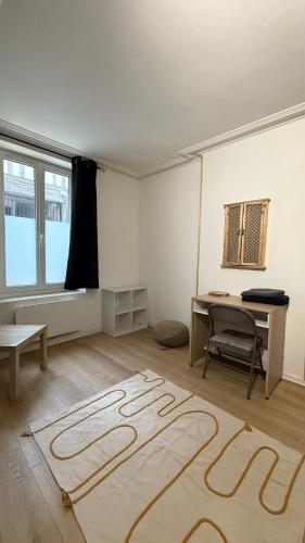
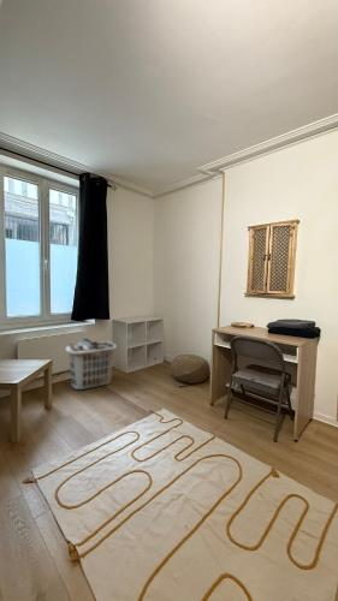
+ clothes hamper (91, 361)
